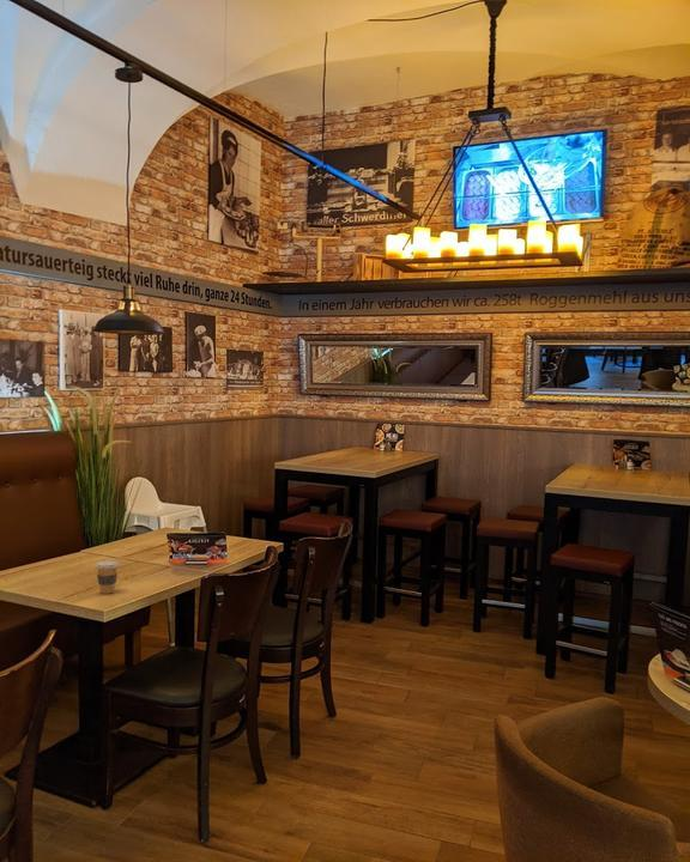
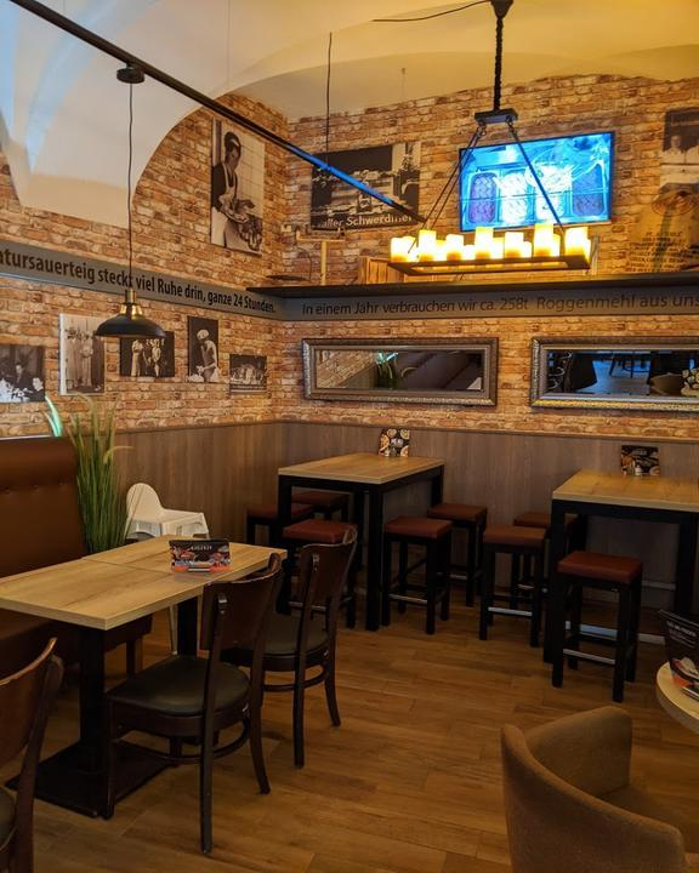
- coffee cup (107, 577)
